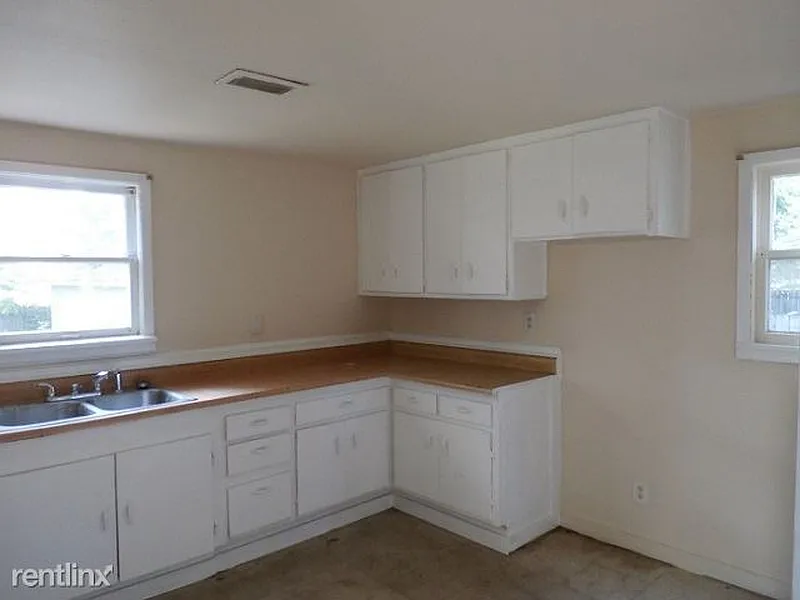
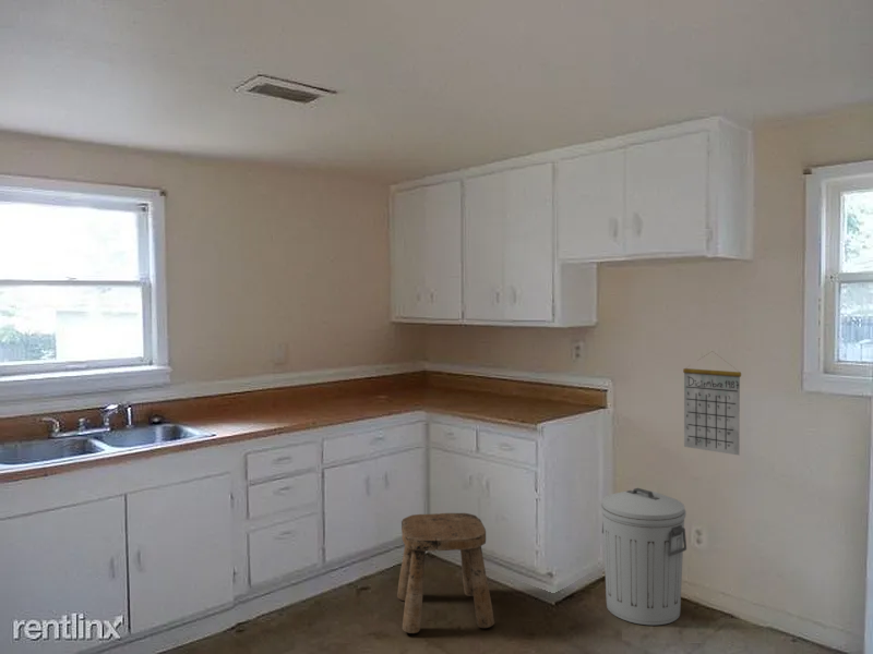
+ trash can (642, 549)
+ calendar (710, 400)
+ stool (443, 549)
